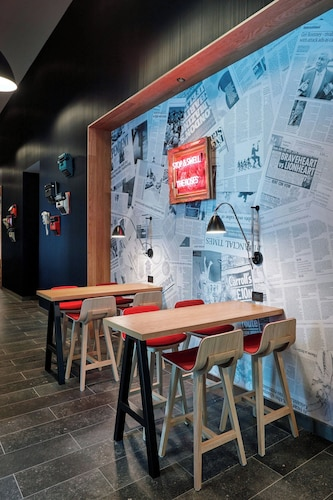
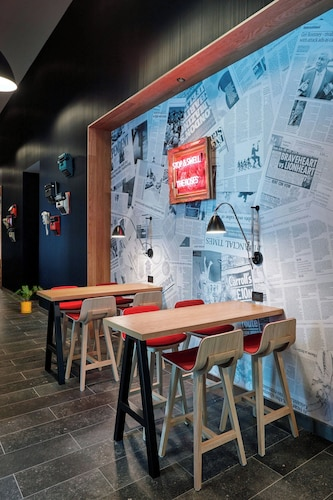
+ house plant (26, 299)
